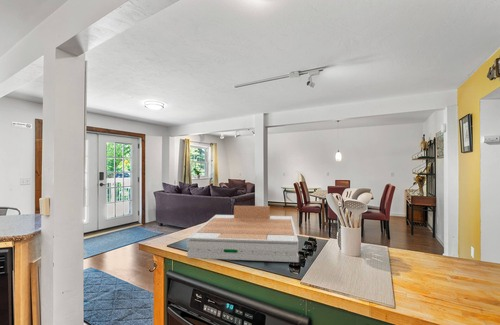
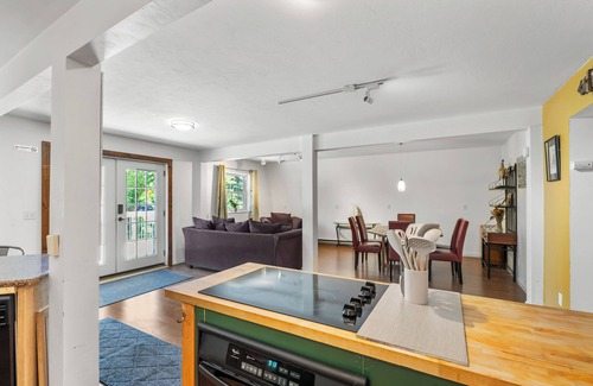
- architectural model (248, 227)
